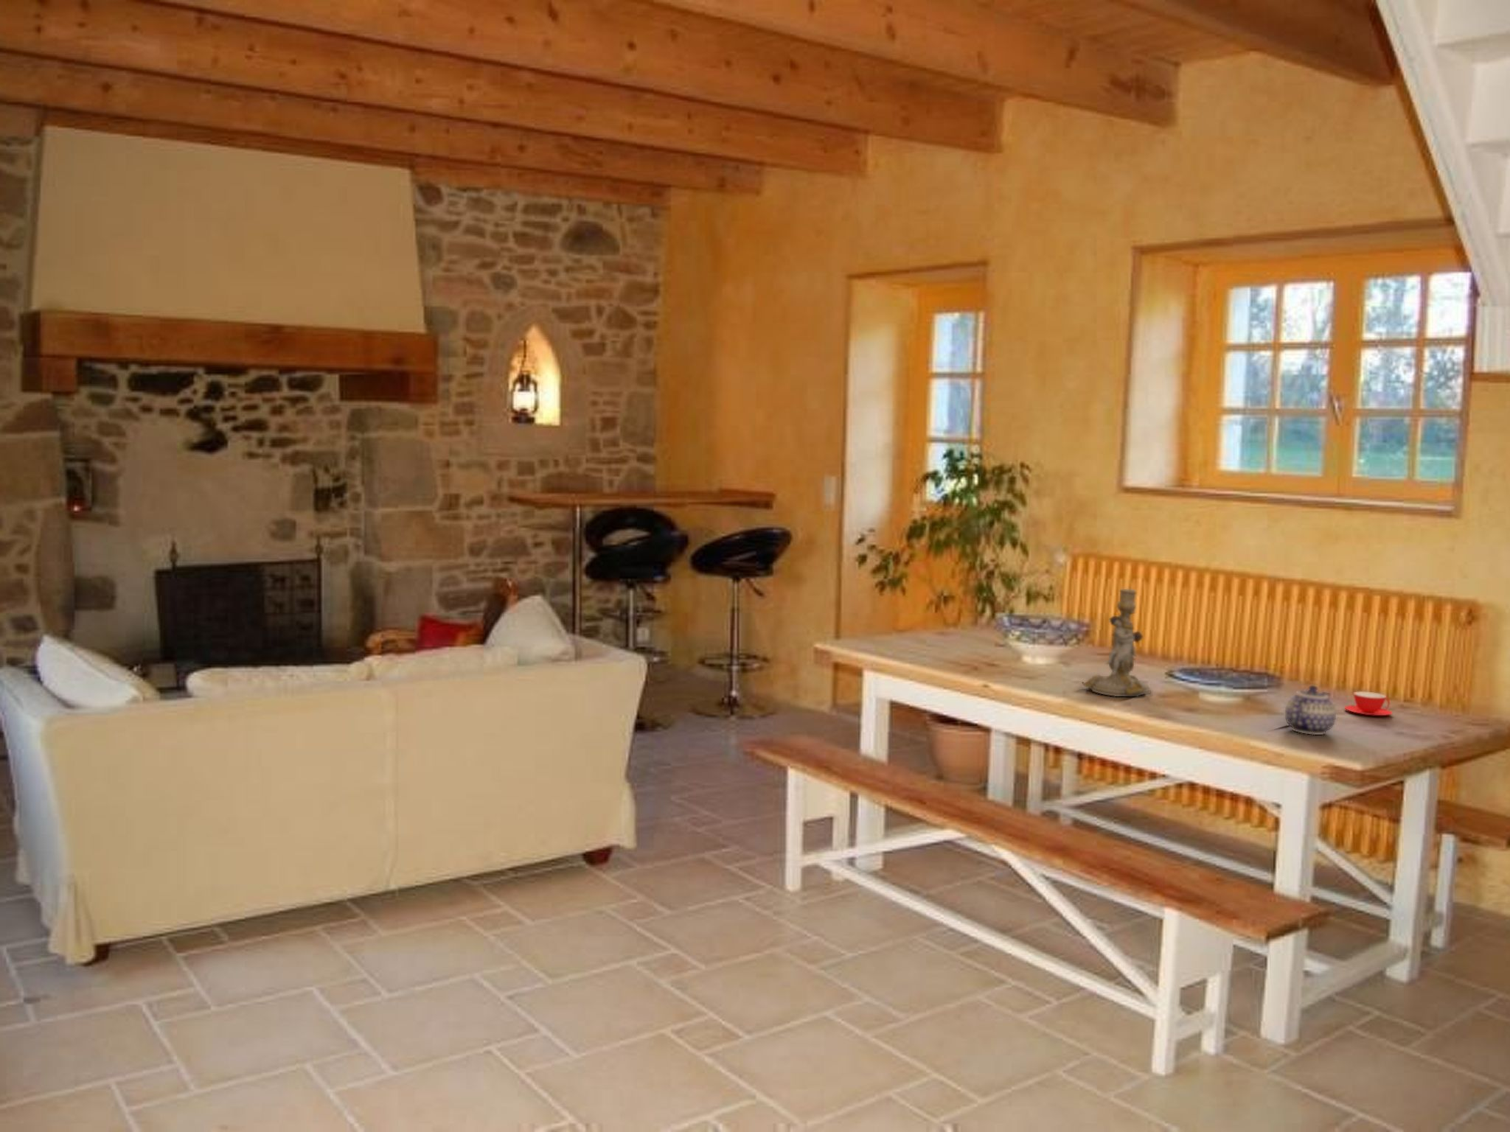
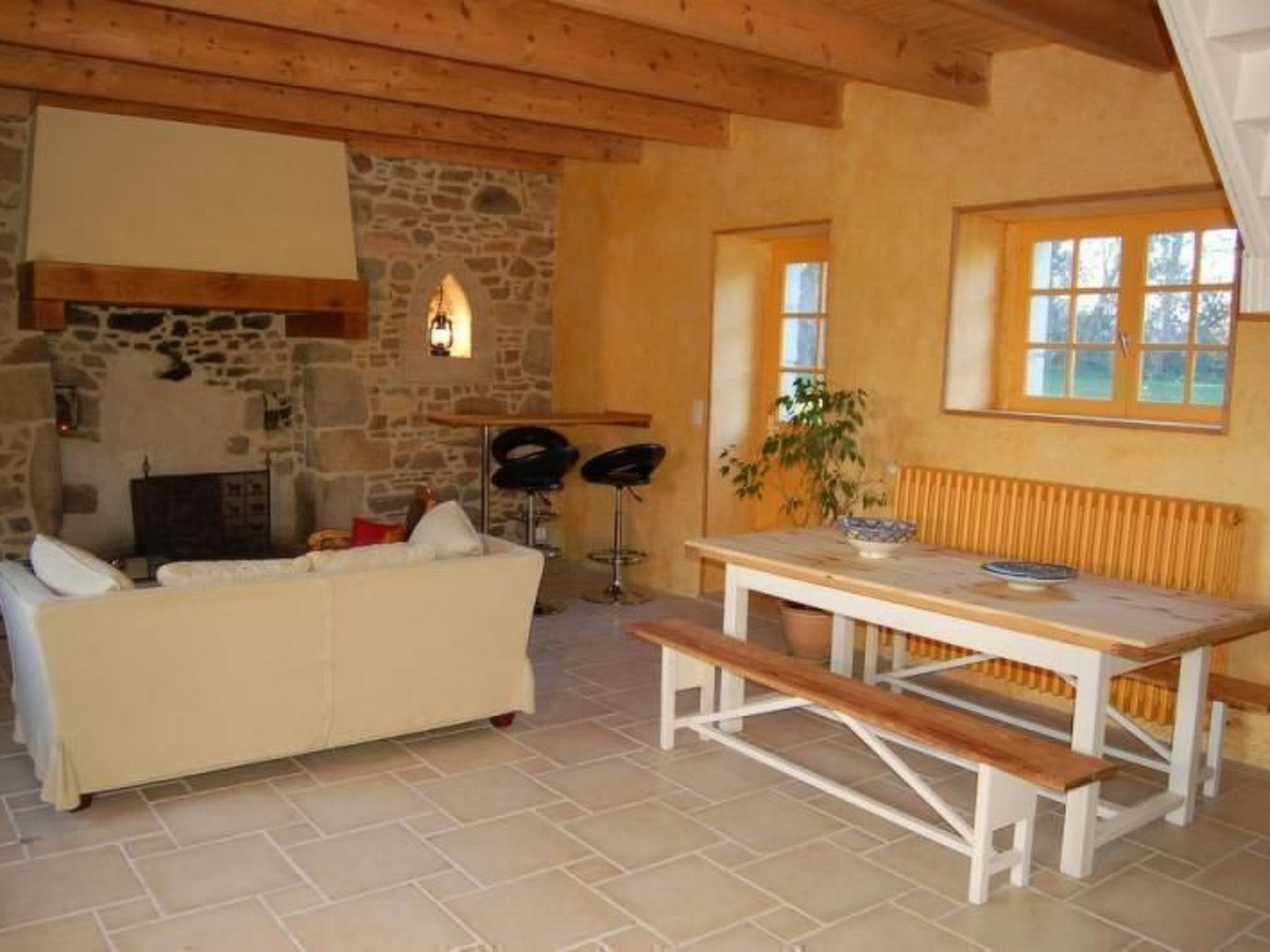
- candlestick (1120, 639)
- teacup (1369, 703)
- teapot (1310, 709)
